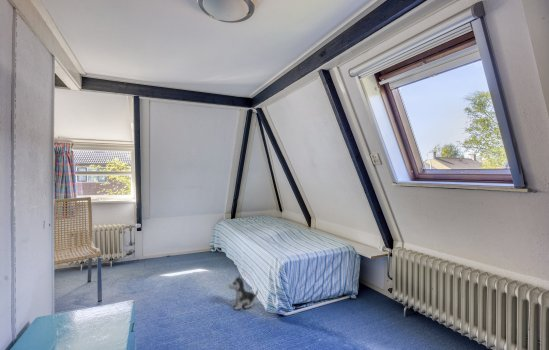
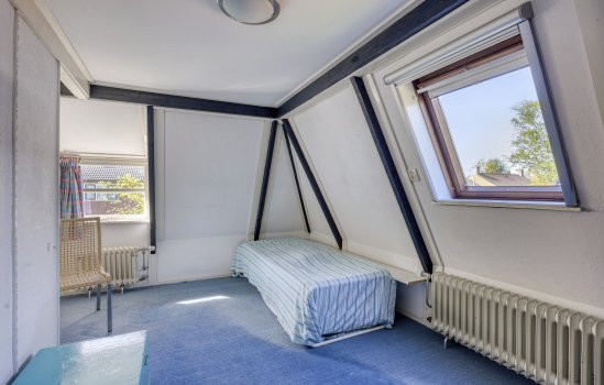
- plush toy (243, 289)
